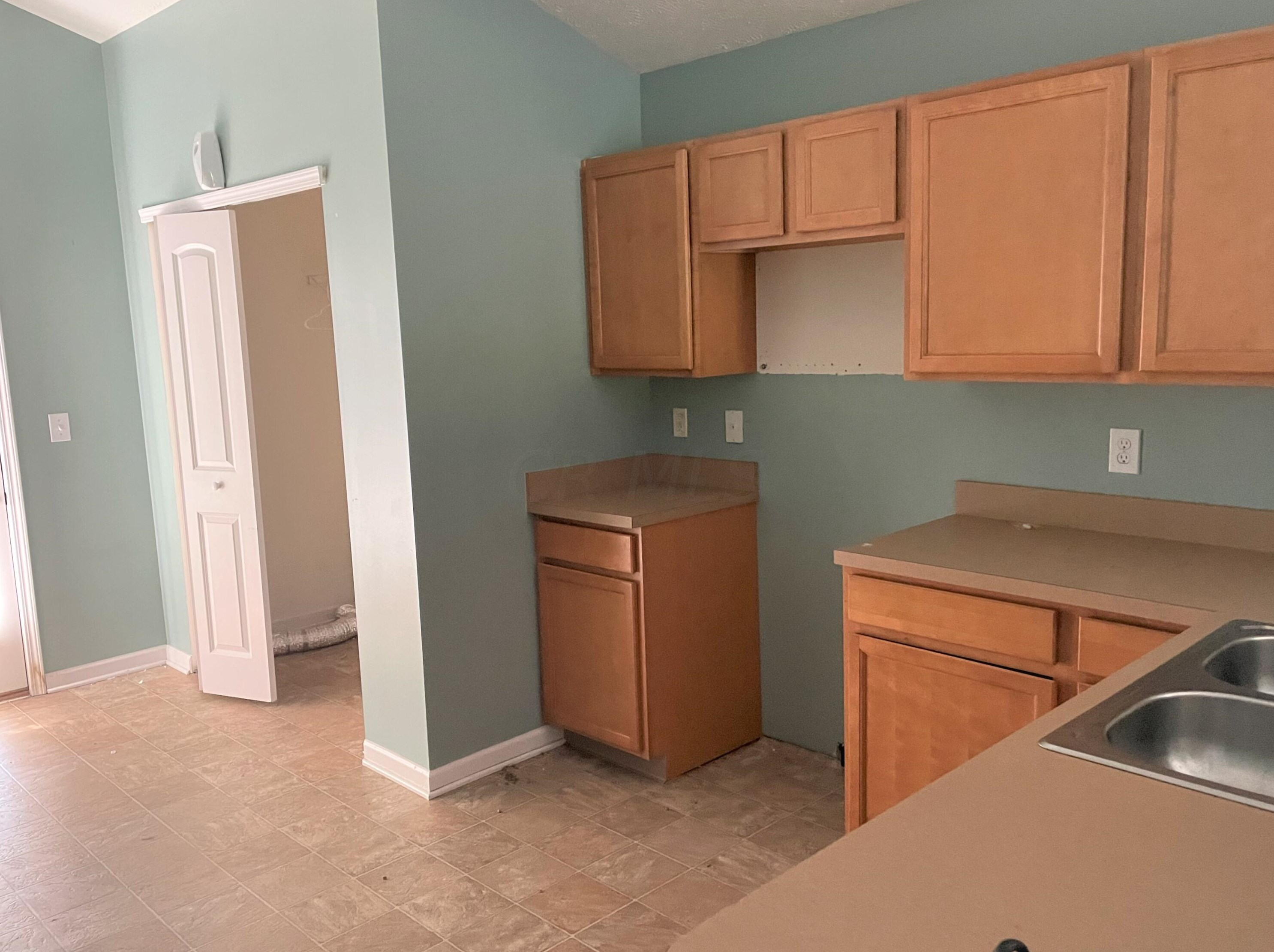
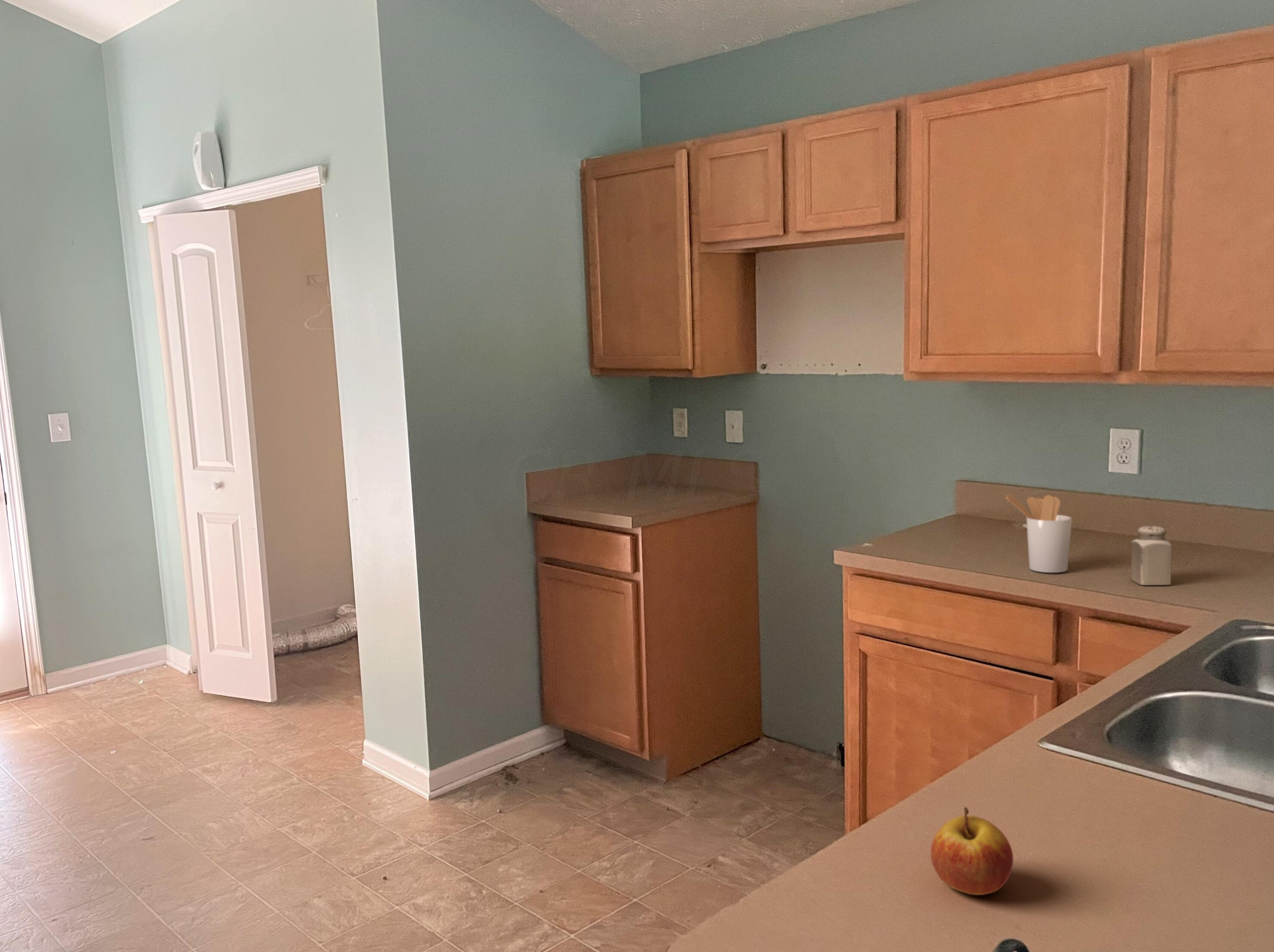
+ apple (971, 849)
+ utensil holder (1037, 530)
+ salt shaker (1151, 554)
